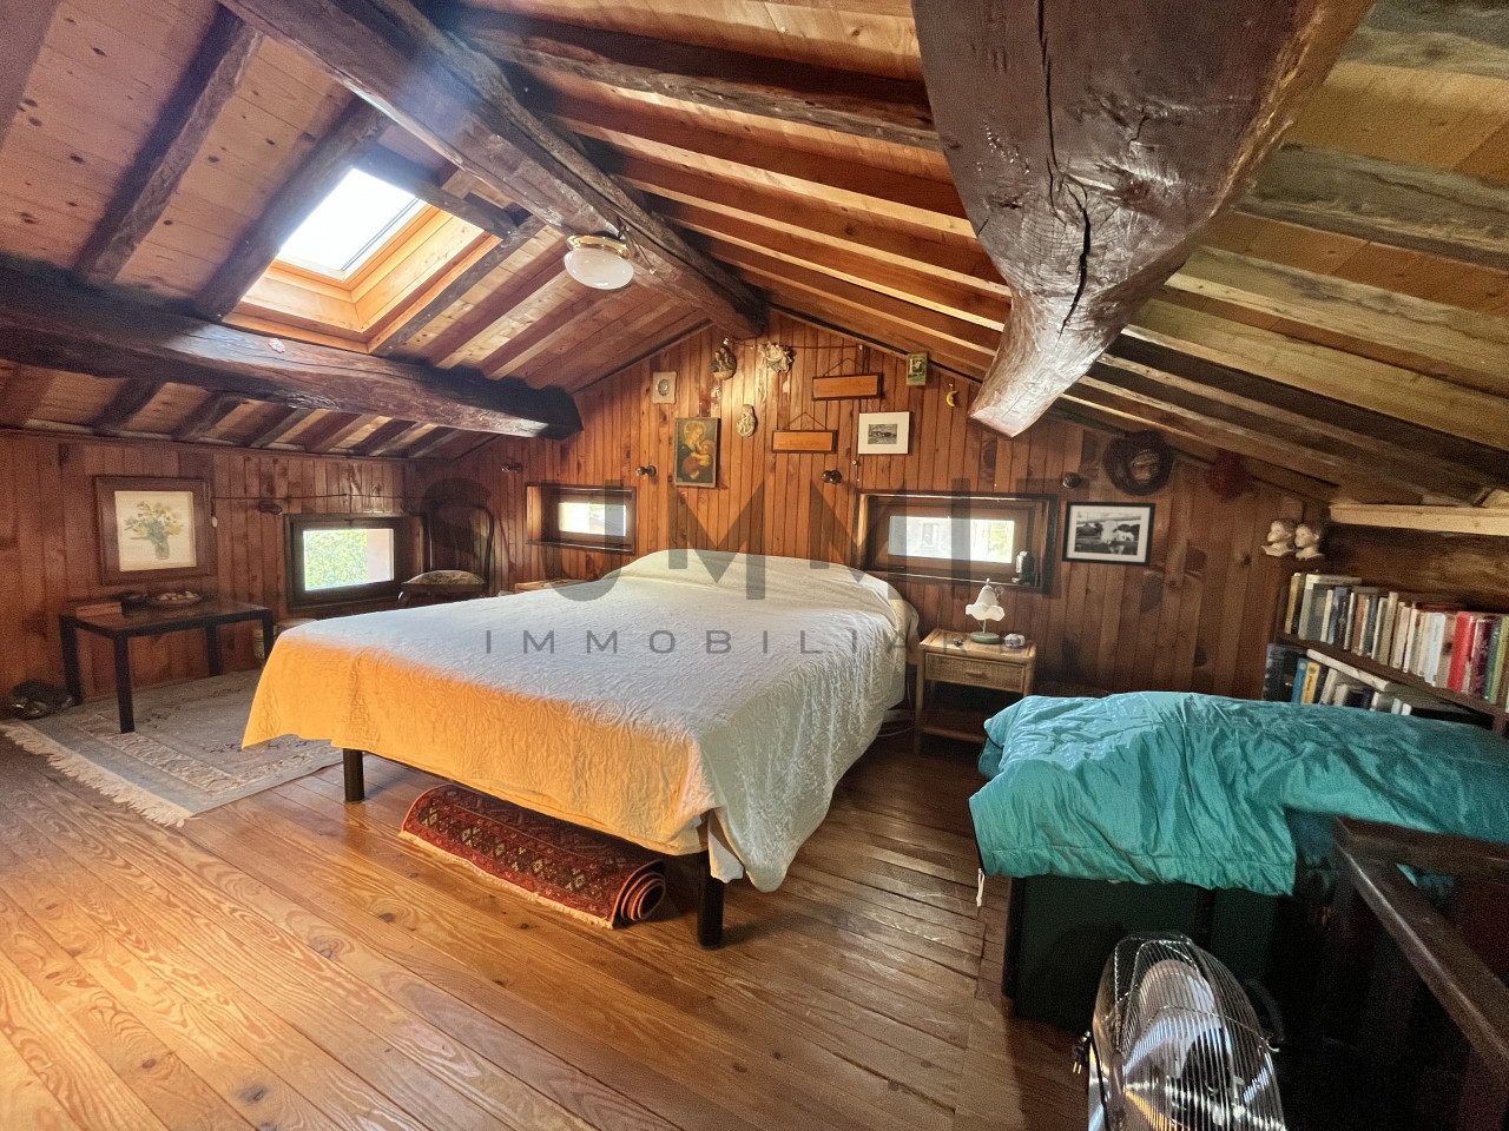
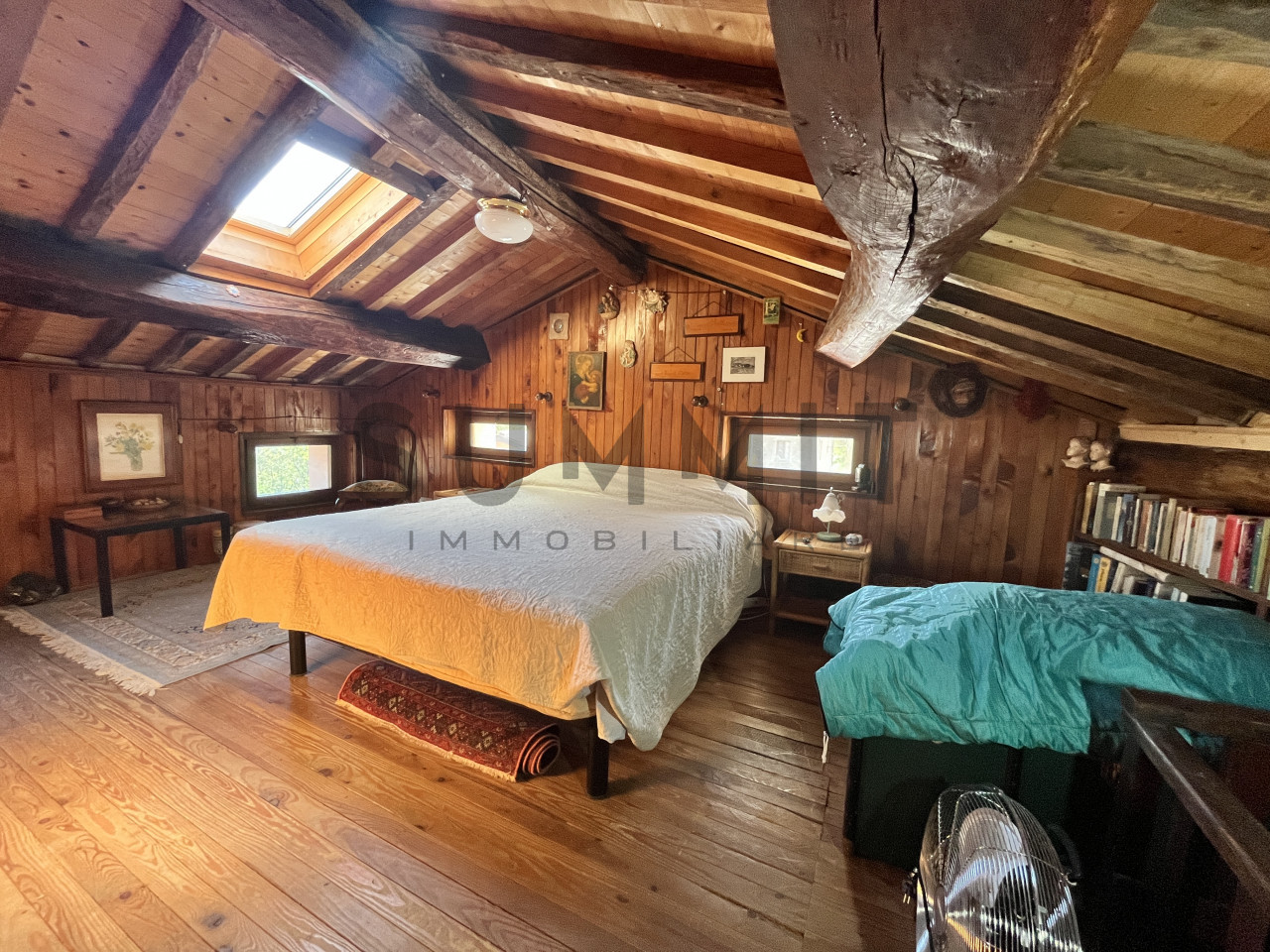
- picture frame (1106, 532)
